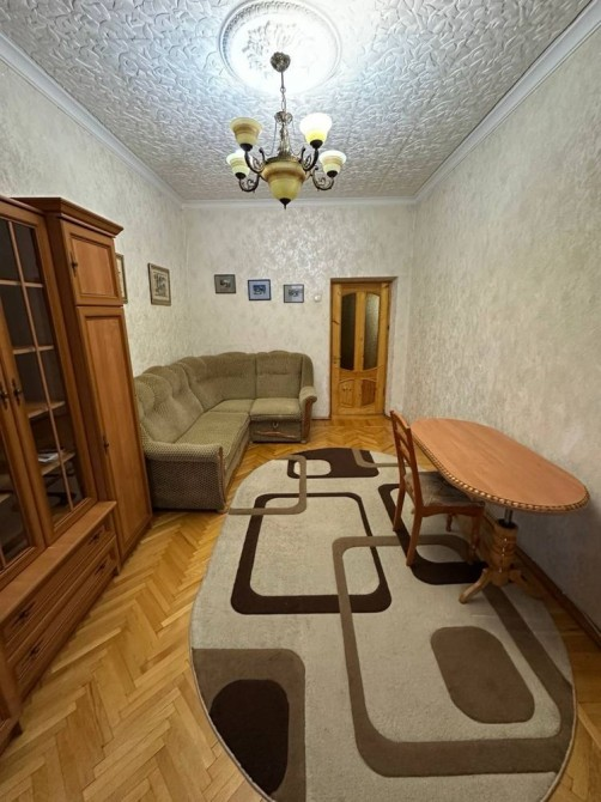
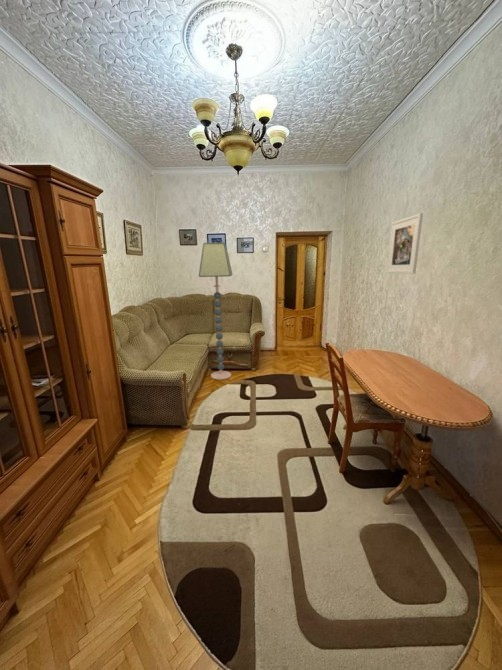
+ floor lamp (218, 313)
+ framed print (402, 246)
